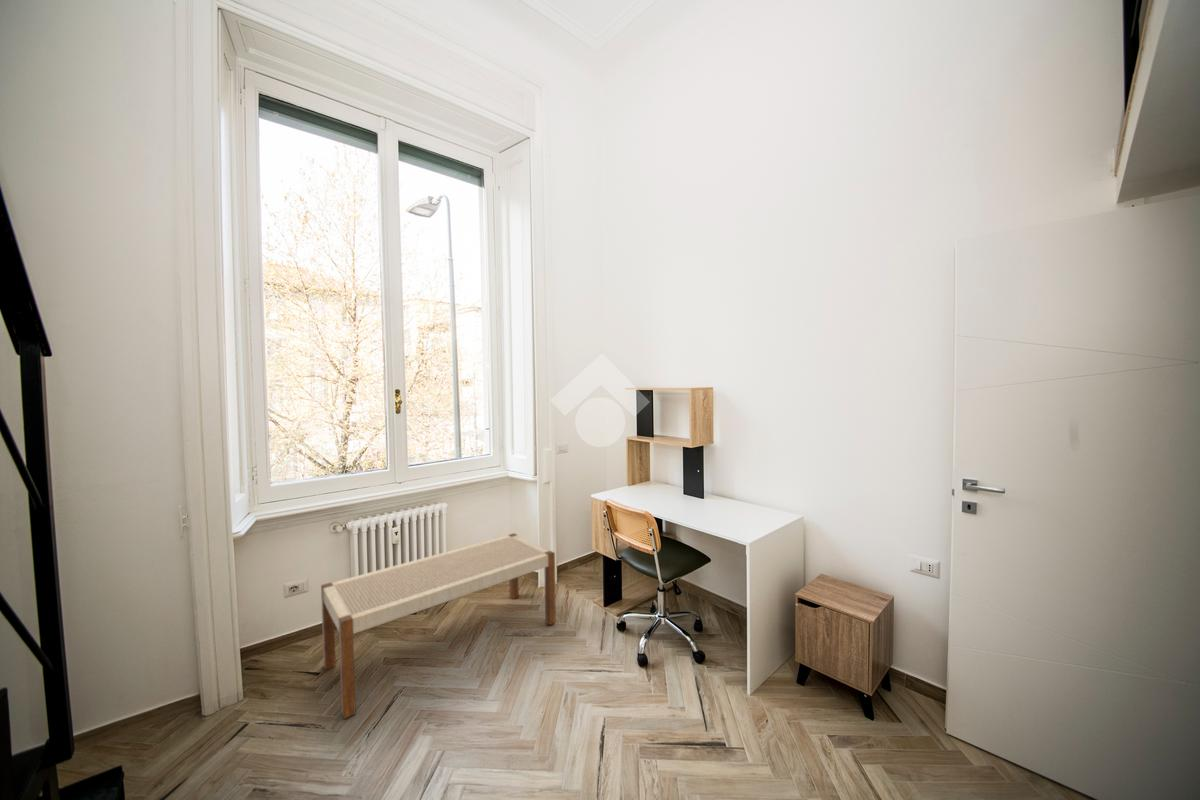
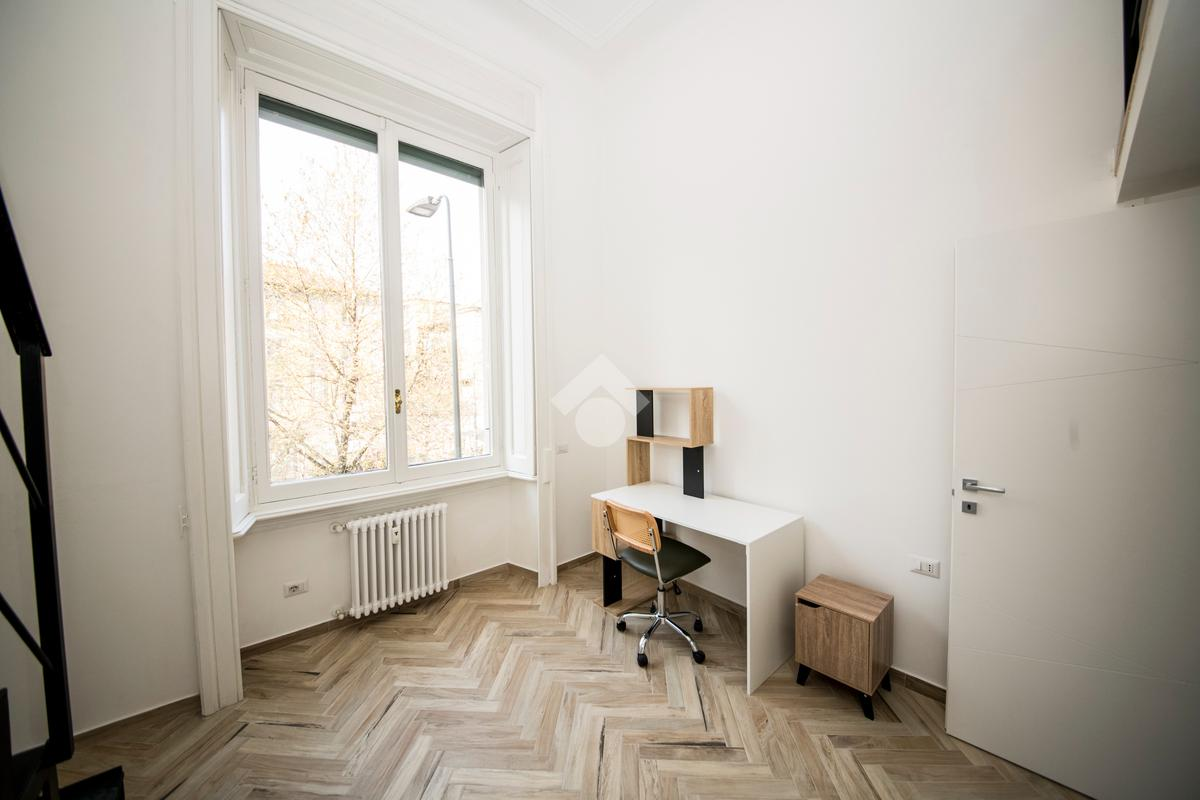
- bench (446, 601)
